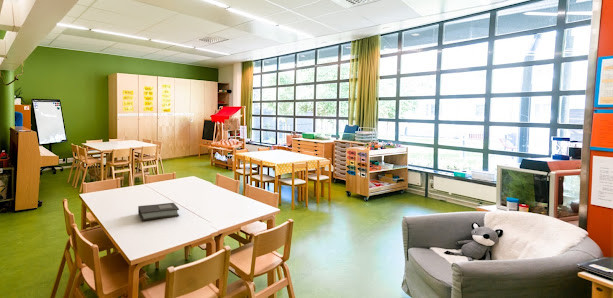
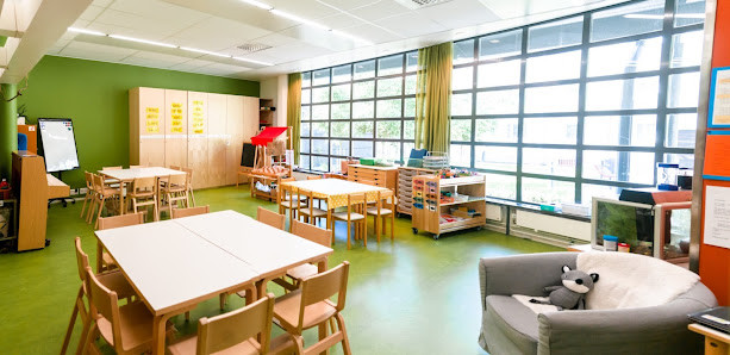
- book (158, 210)
